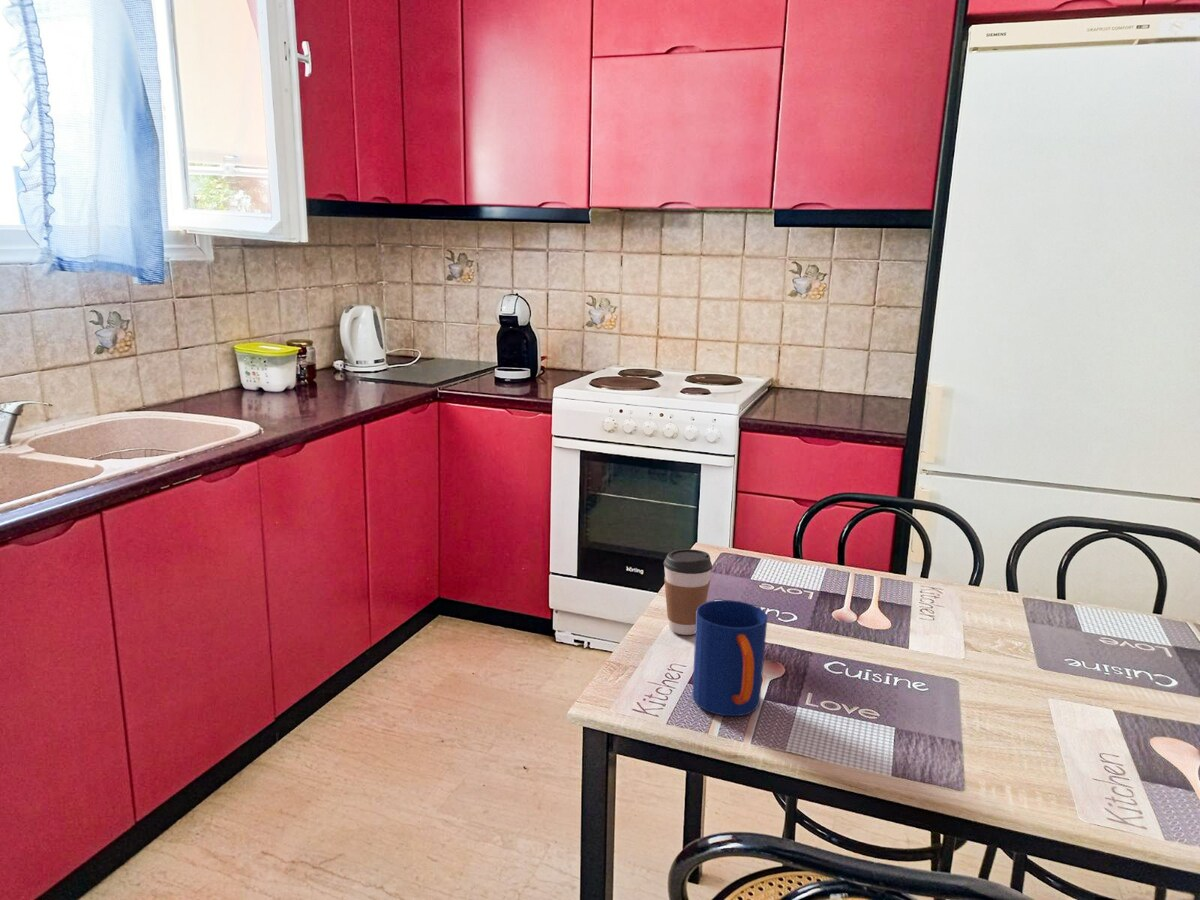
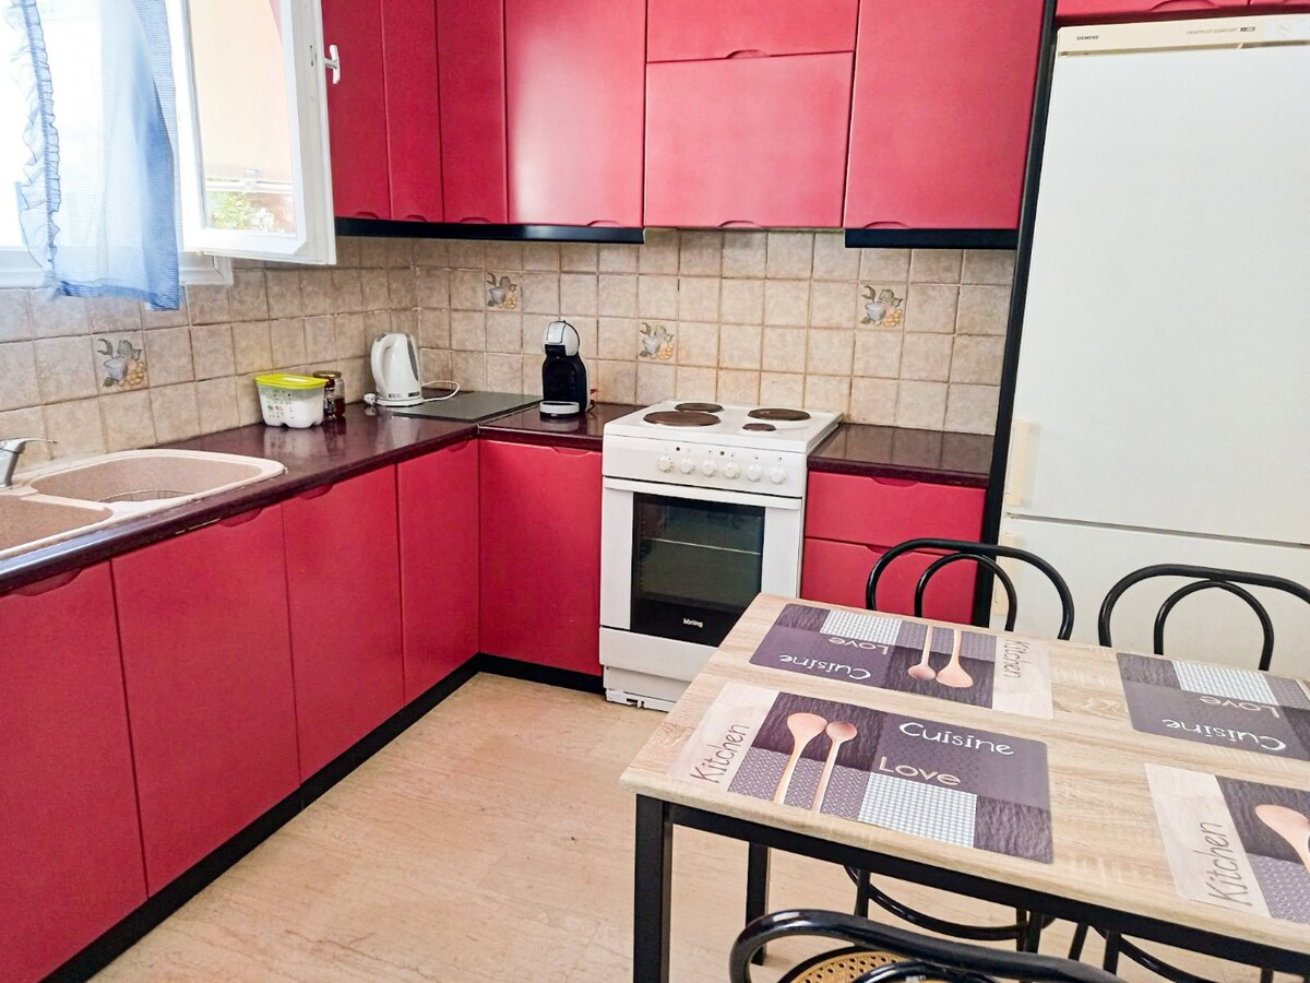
- coffee cup (686, 591)
- mug (733, 664)
